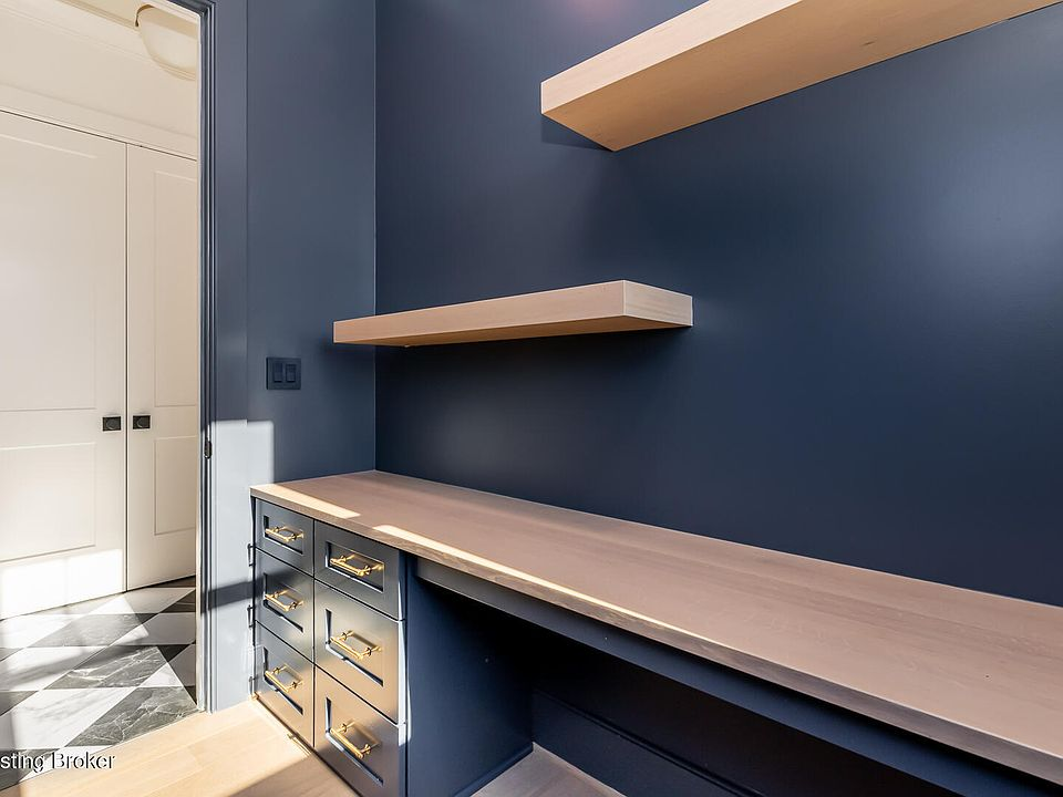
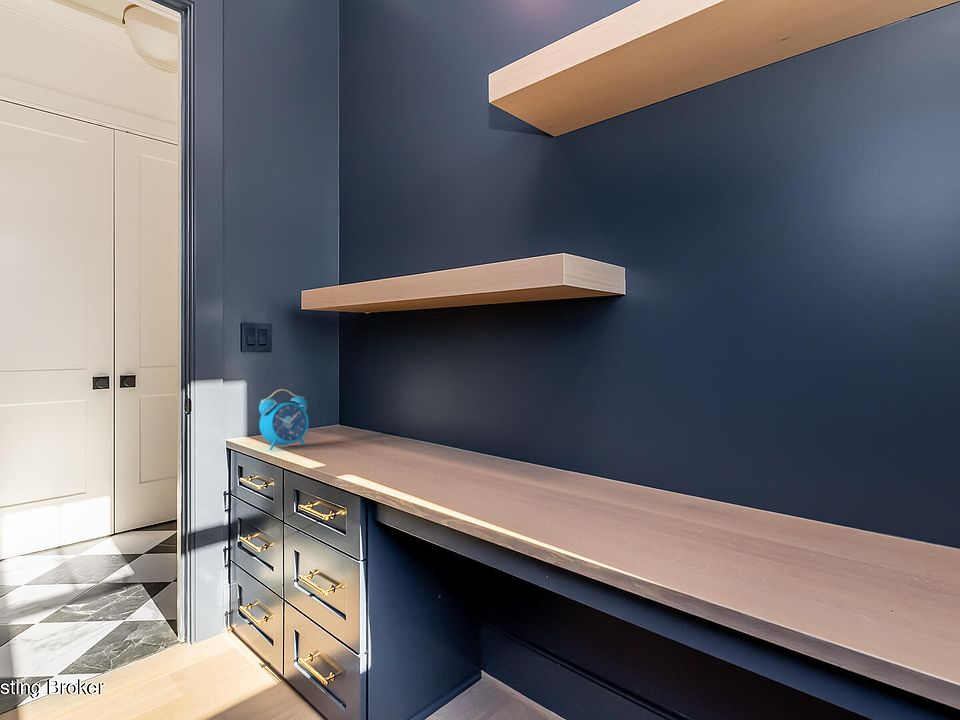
+ alarm clock (285, 418)
